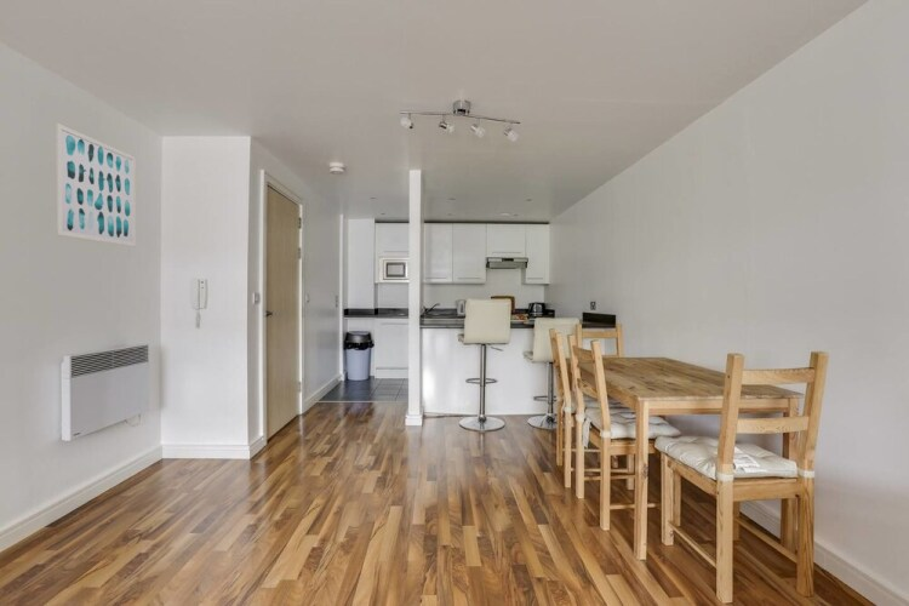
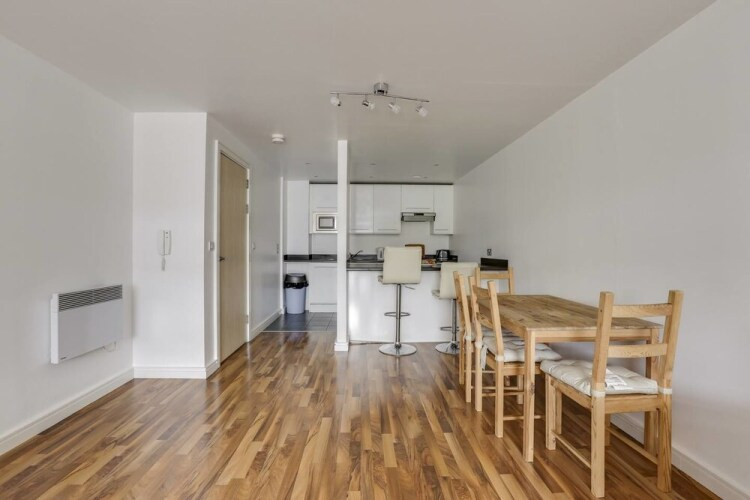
- wall art (99, 191)
